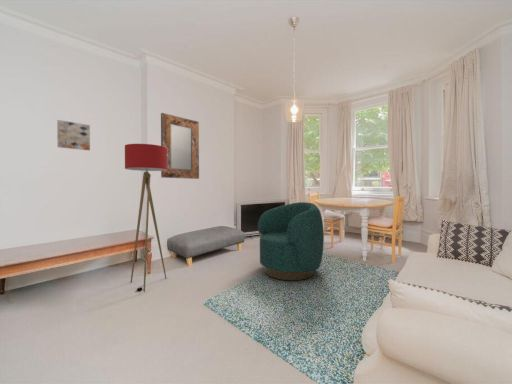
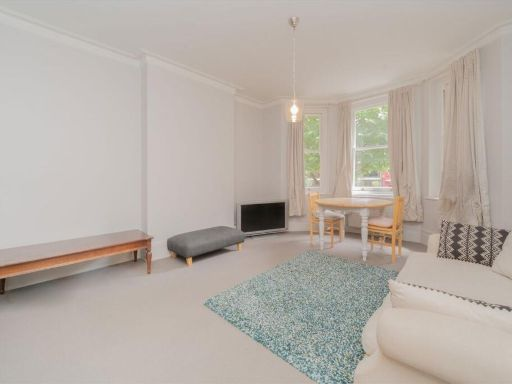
- wall art (74, 135)
- home mirror (181, 148)
- armchair (290, 237)
- floor lamp (147, 215)
